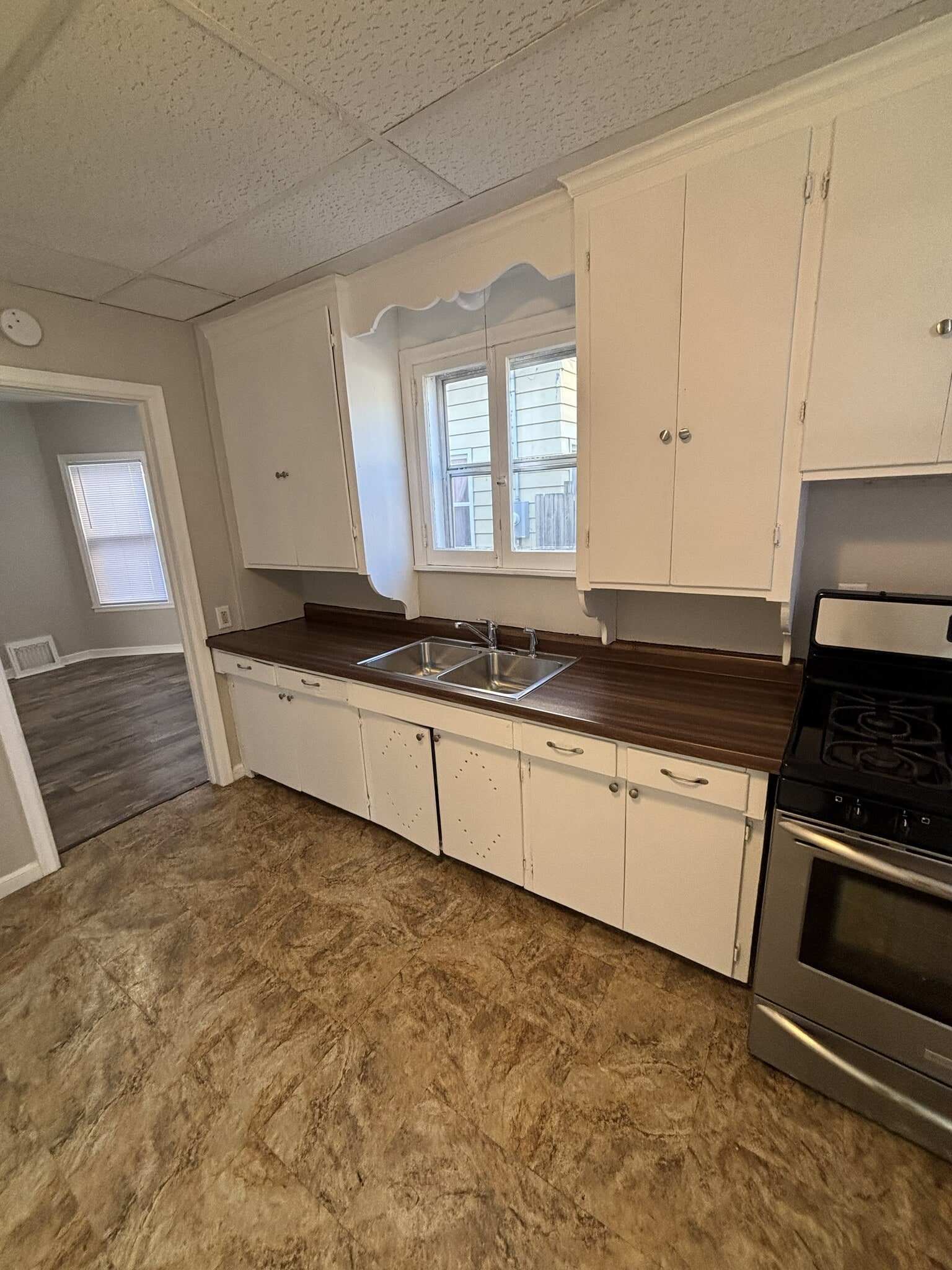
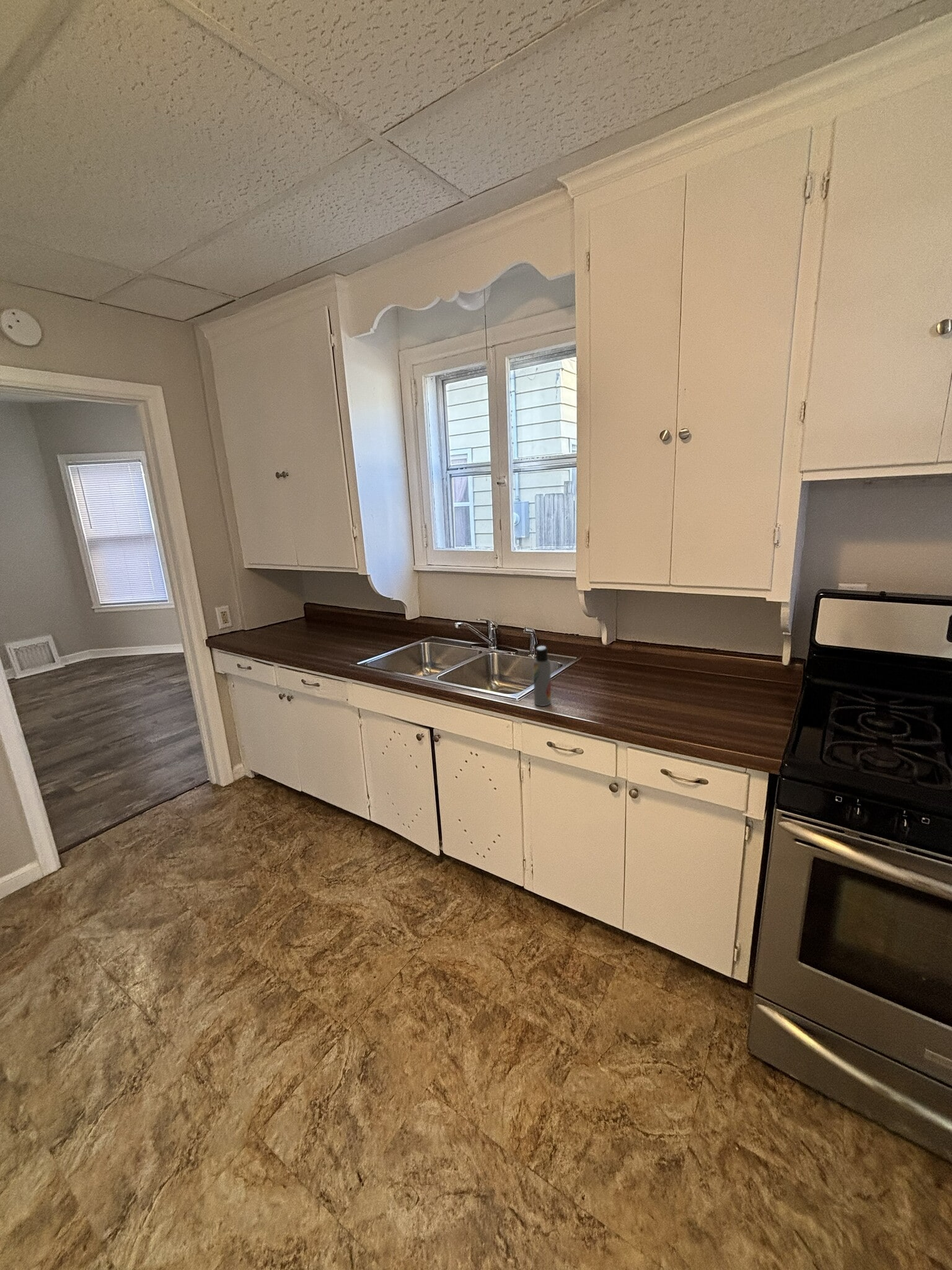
+ lotion bottle (542, 675)
